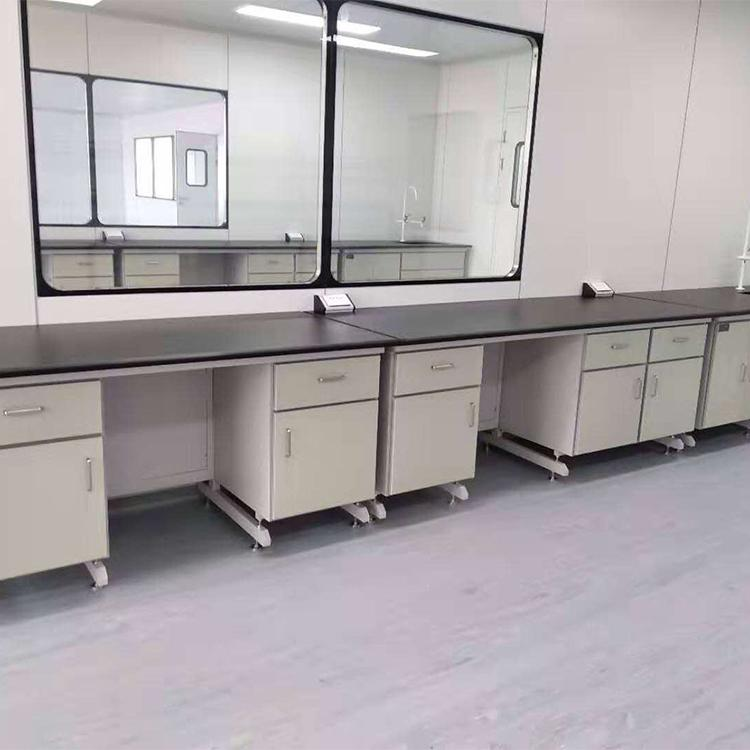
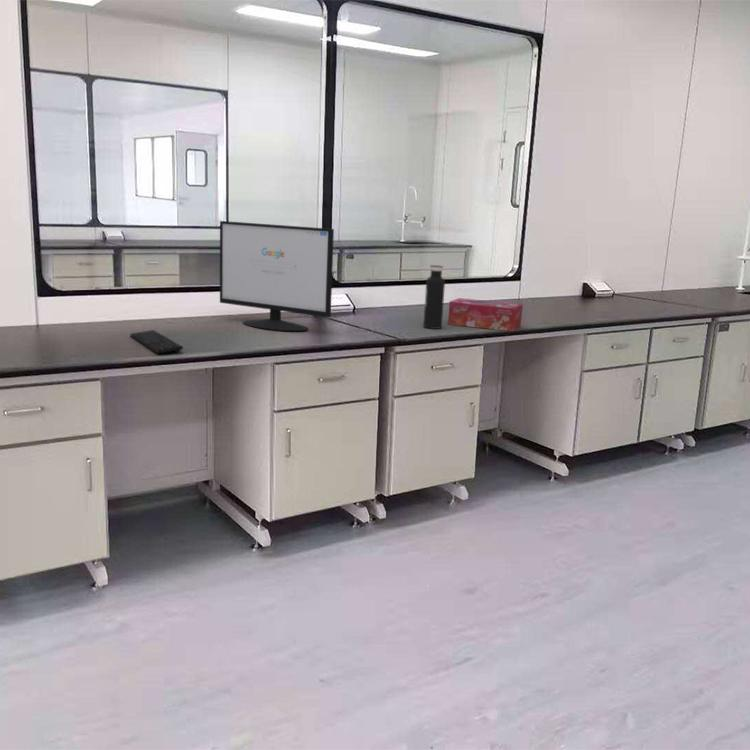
+ keyboard (155, 341)
+ tissue box (485, 314)
+ computer monitor (276, 276)
+ water bottle (434, 296)
